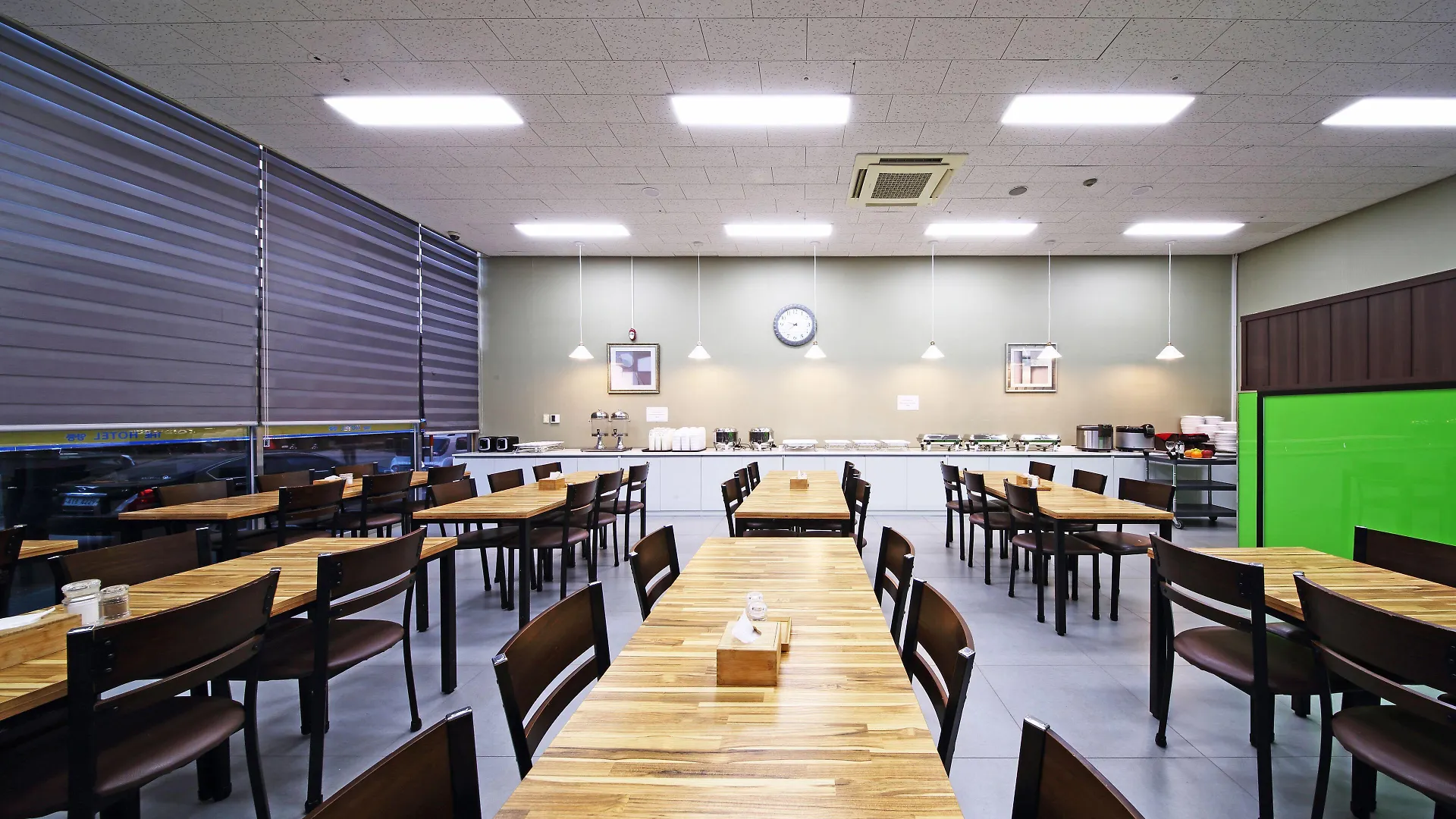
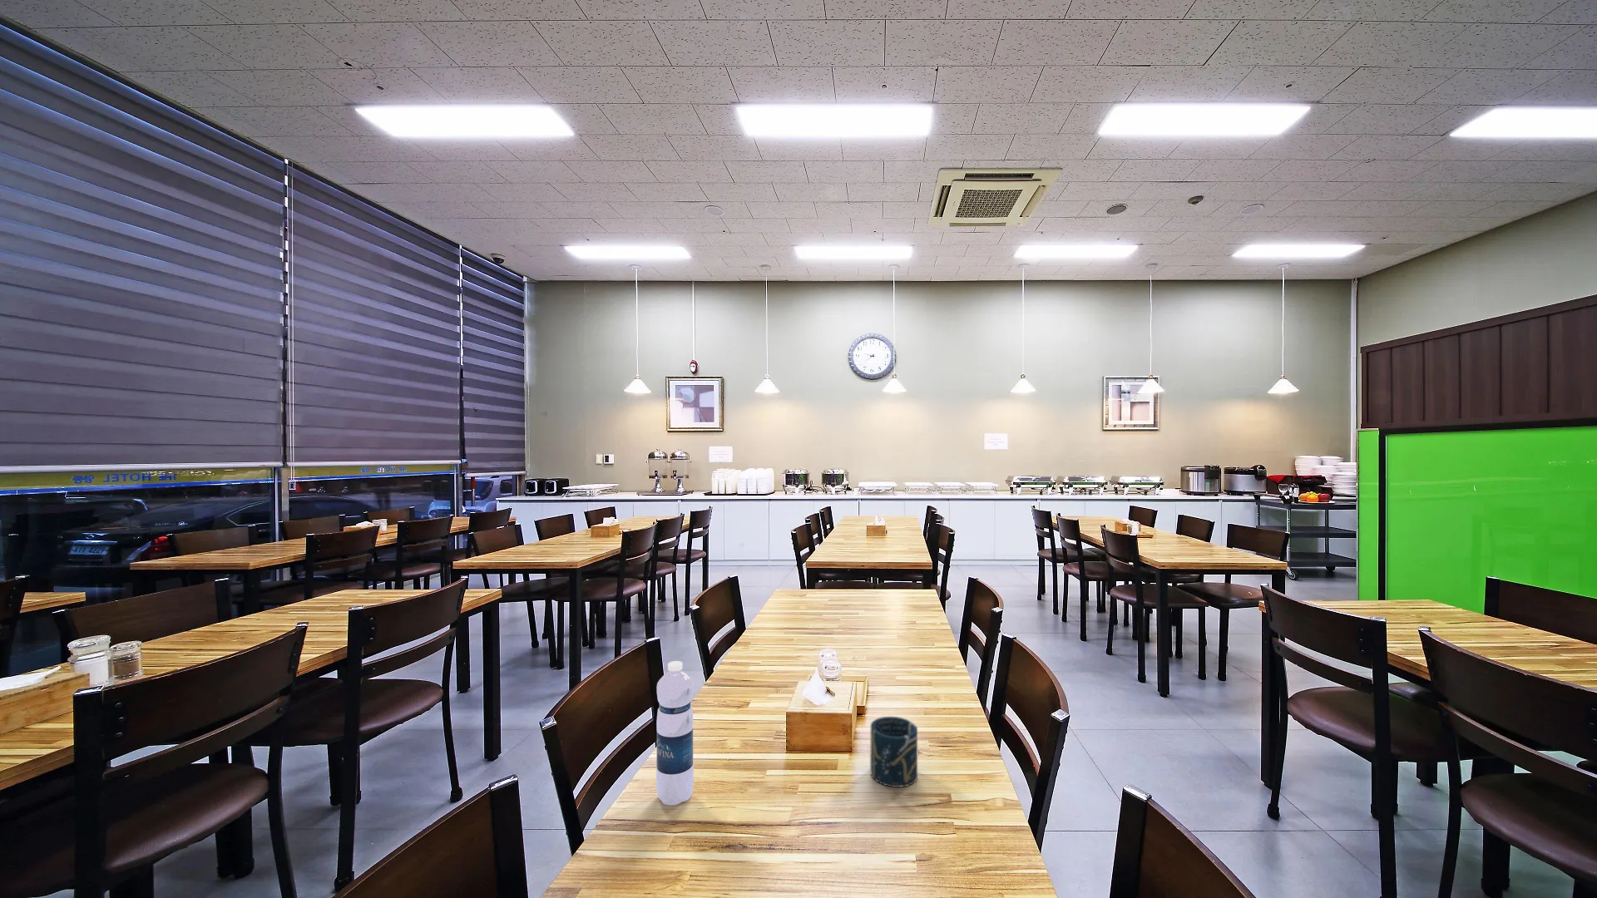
+ cup (892, 754)
+ water bottle (675, 729)
